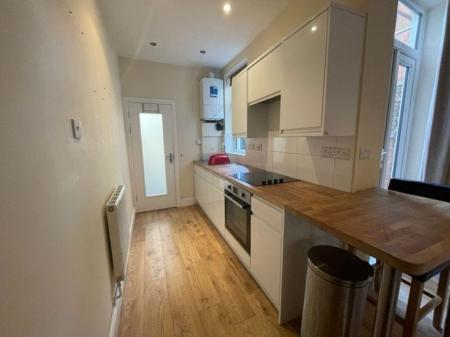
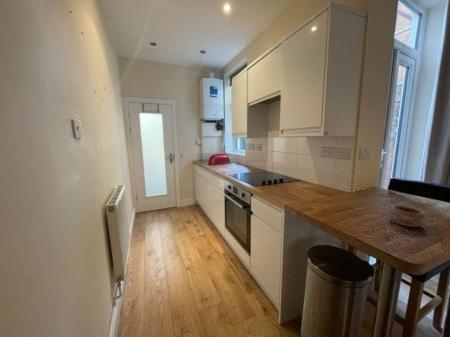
+ pottery (406, 216)
